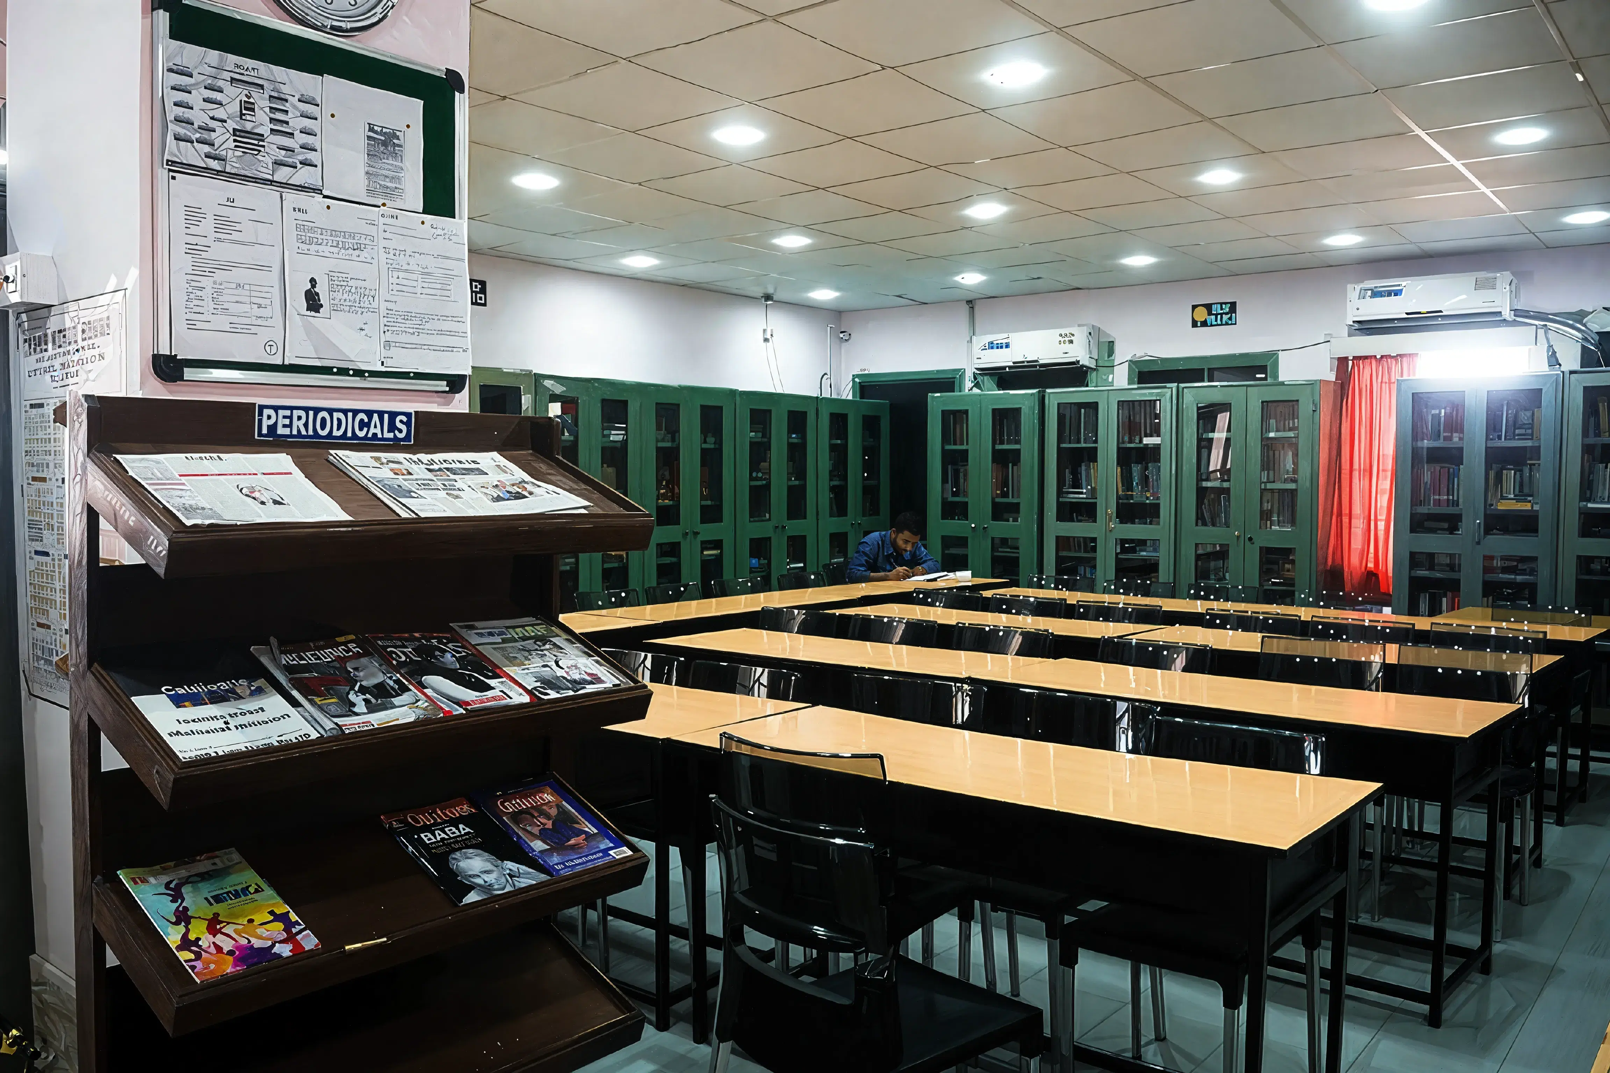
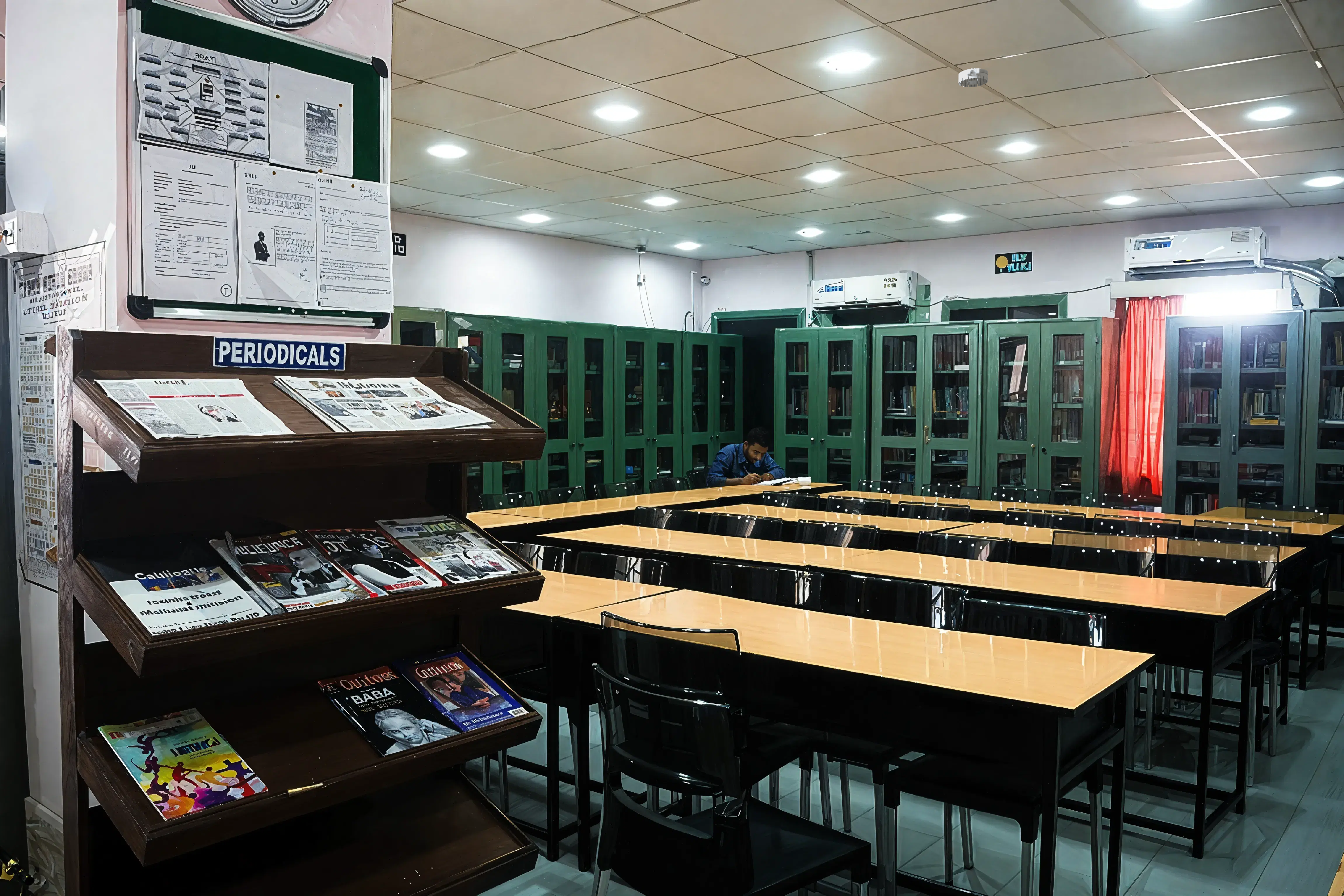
+ smoke detector (973, 77)
